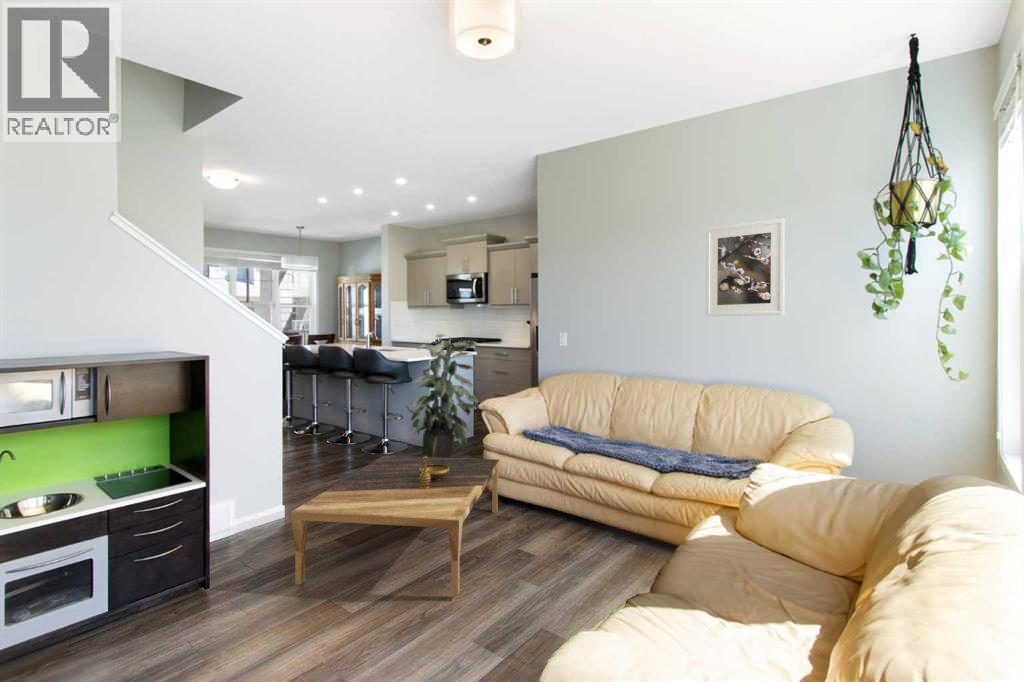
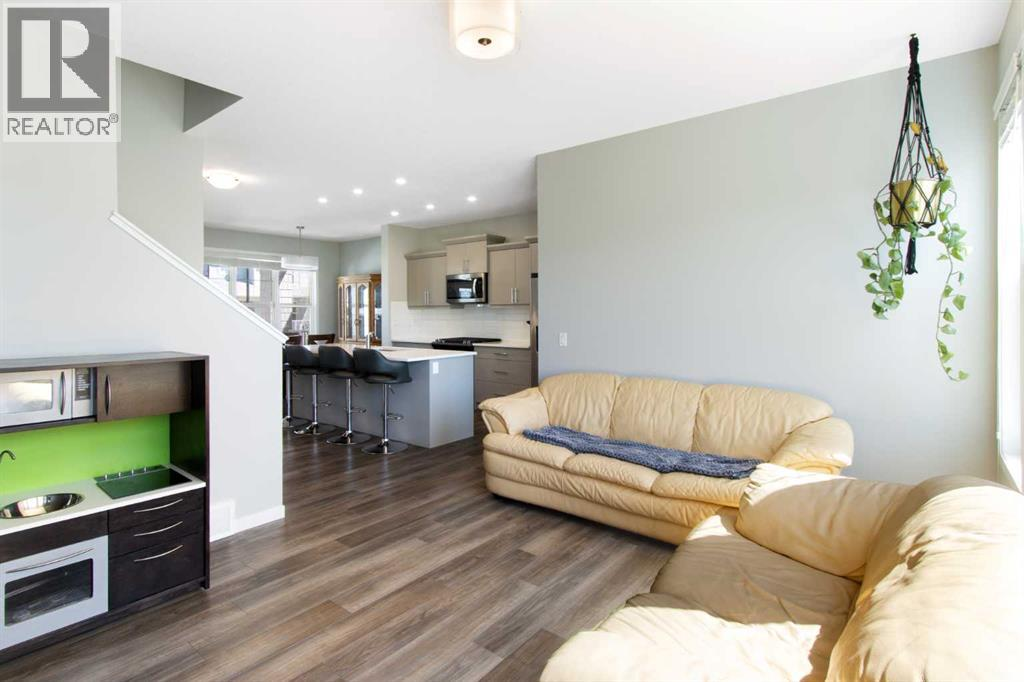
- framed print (743, 269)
- indoor plant (443, 402)
- decorative bowl (431, 465)
- coffee table (413, 511)
